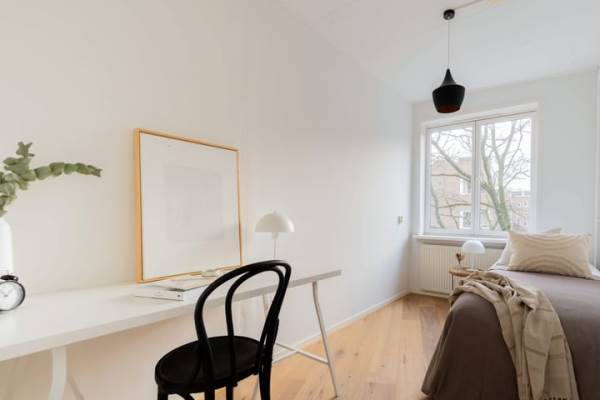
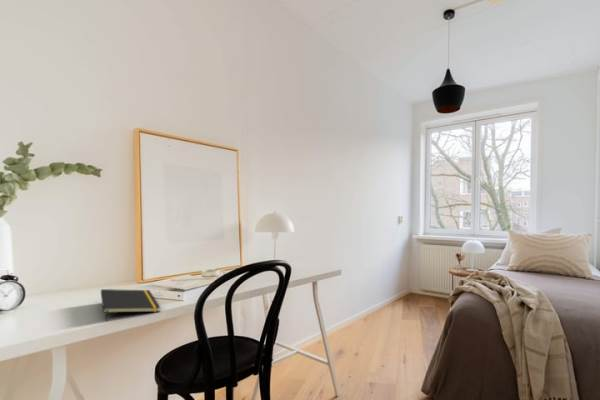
+ notepad (129, 300)
